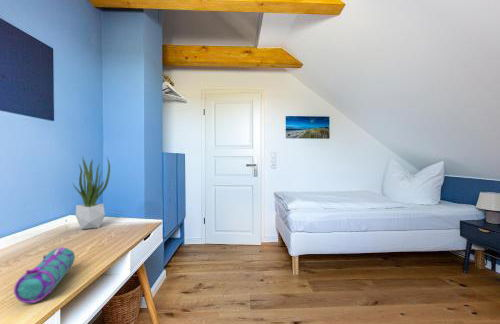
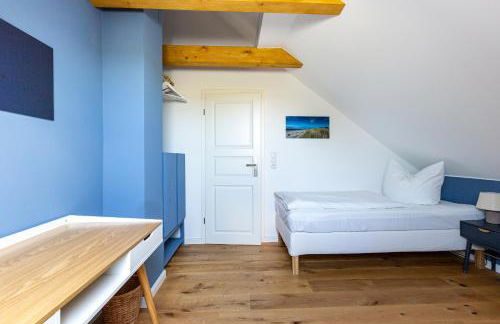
- pencil case (48, 271)
- potted plant (93, 192)
